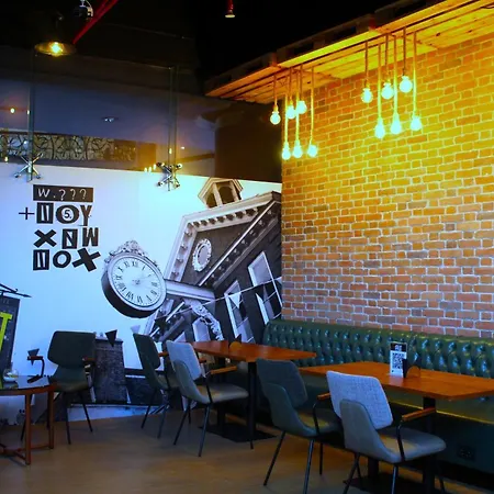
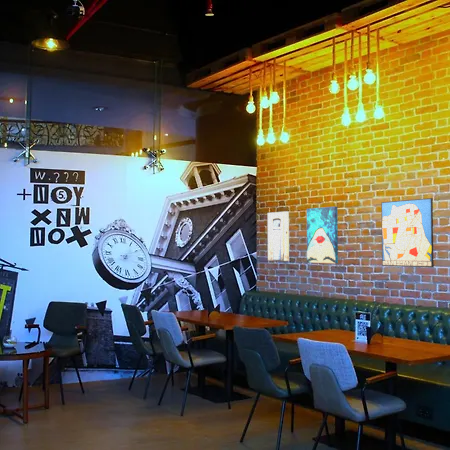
+ wall art (321, 235)
+ wall art (278, 236)
+ wall art (406, 233)
